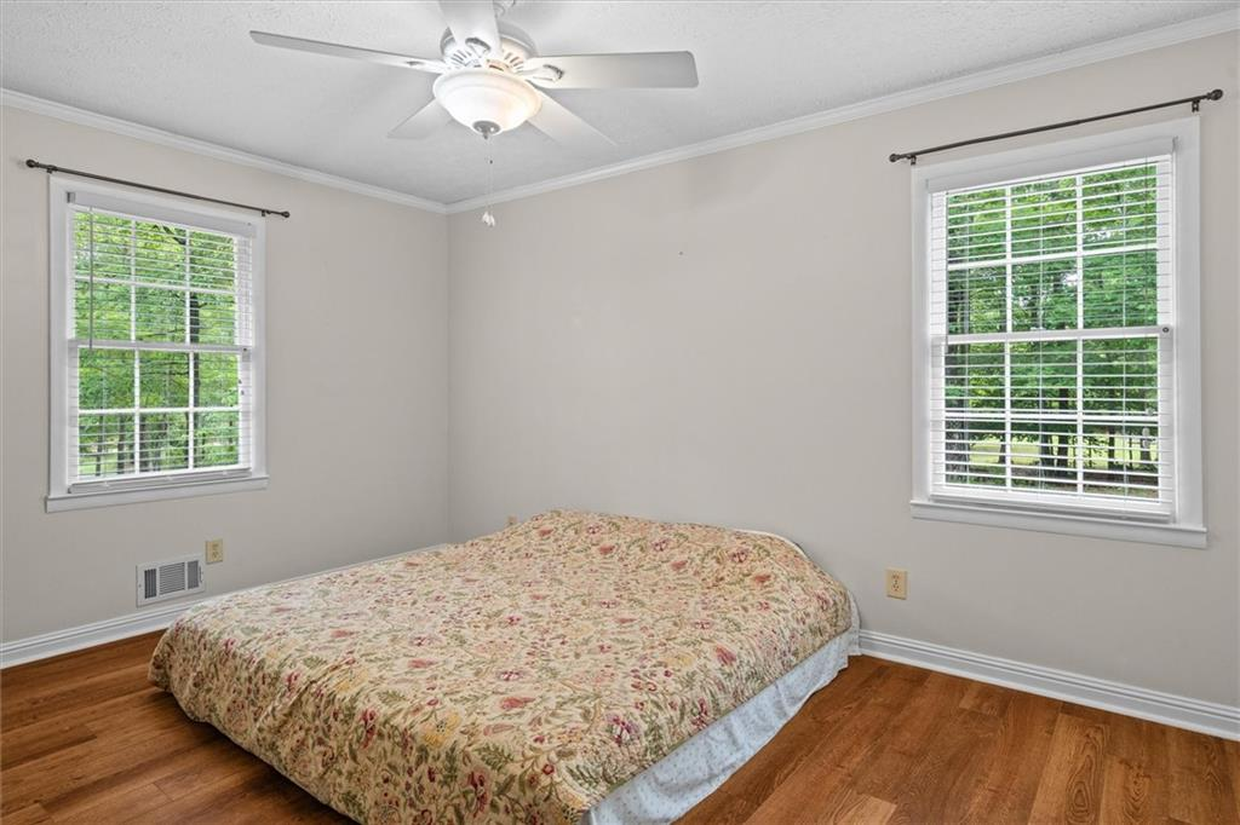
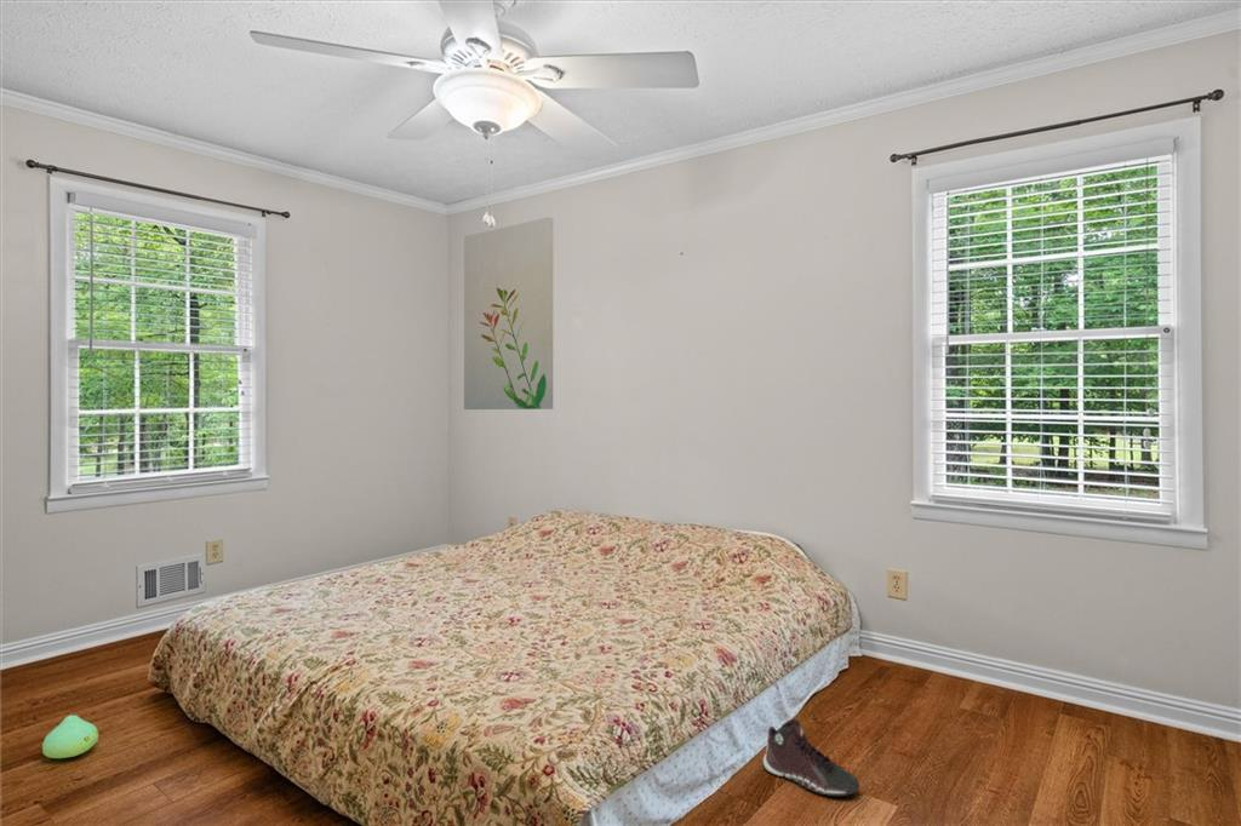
+ wall art (505, 317)
+ plush toy (70, 735)
+ sneaker (808, 752)
